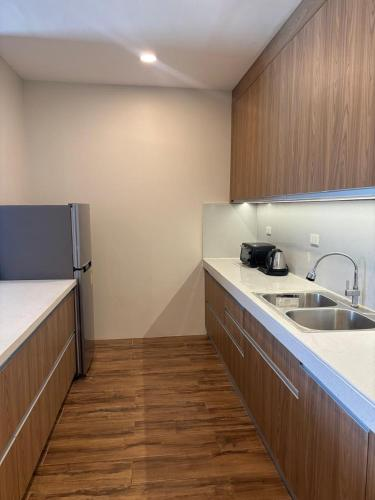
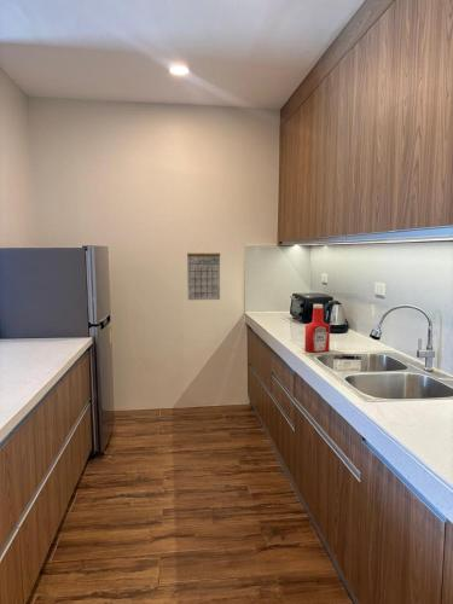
+ calendar (203, 271)
+ soap bottle (316, 327)
